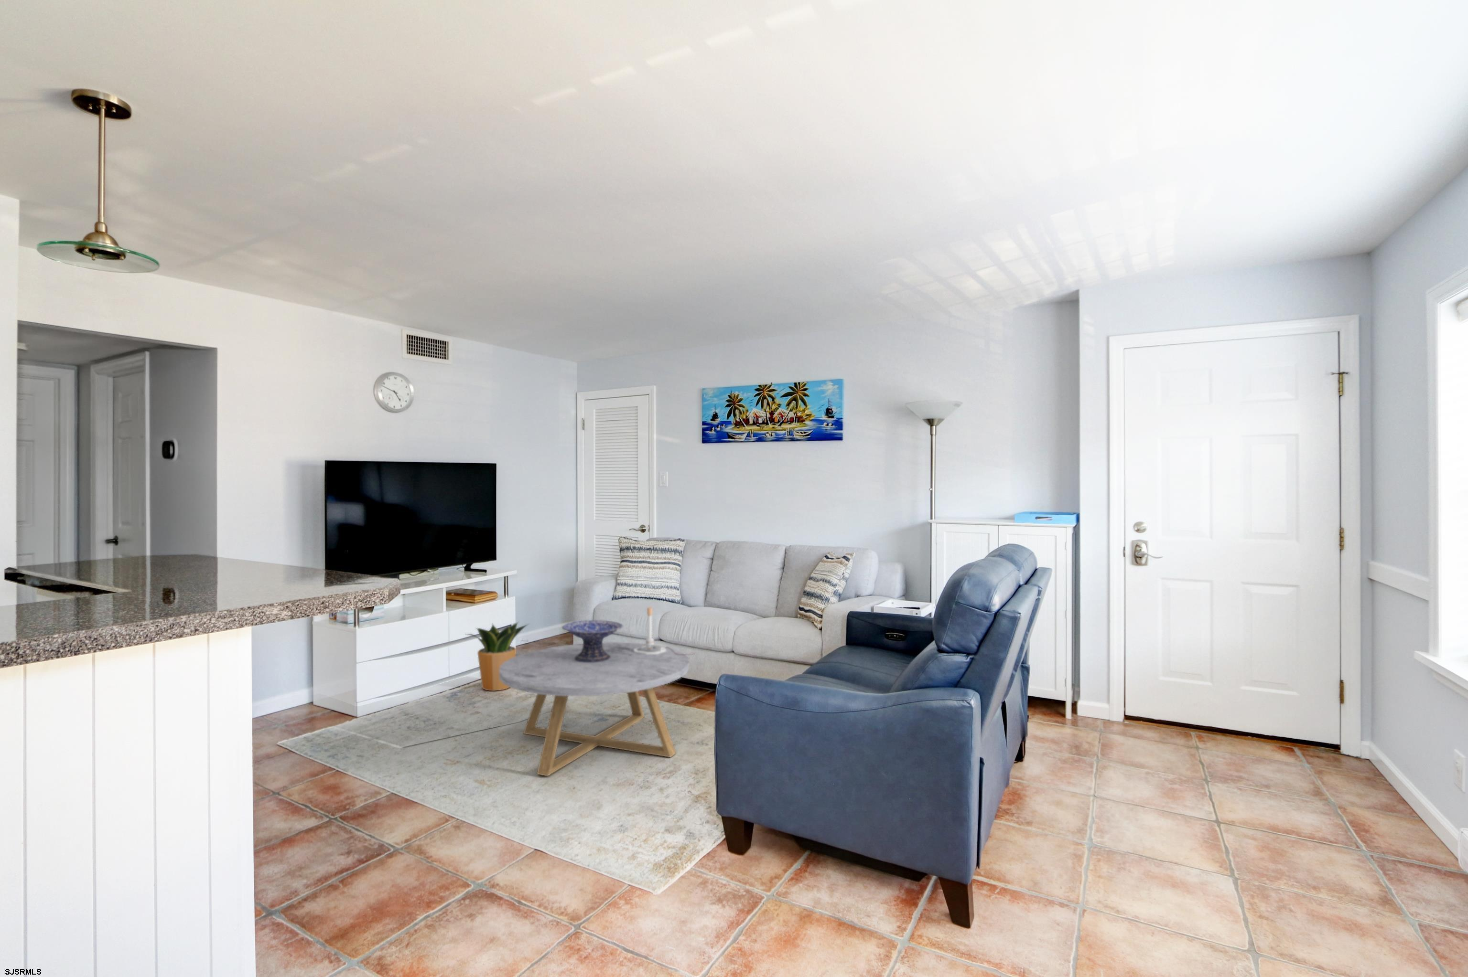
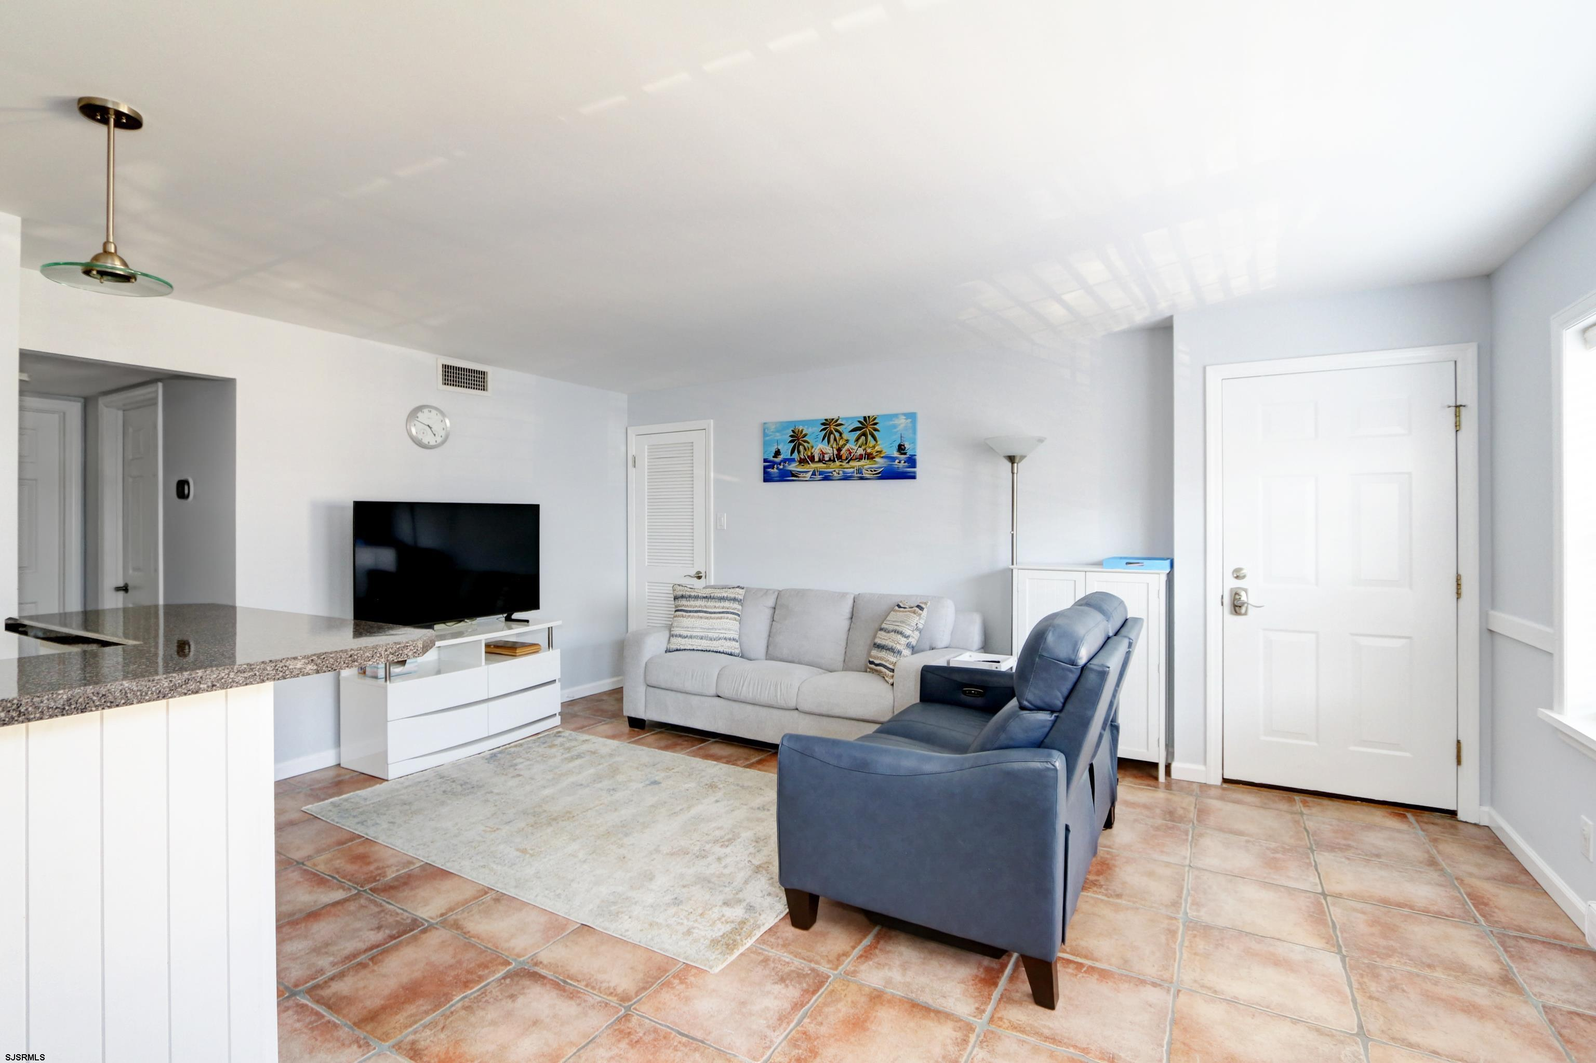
- coffee table (597, 696)
- lamp base (651, 630)
- potted plant (500, 654)
- decorative bowl (592, 641)
